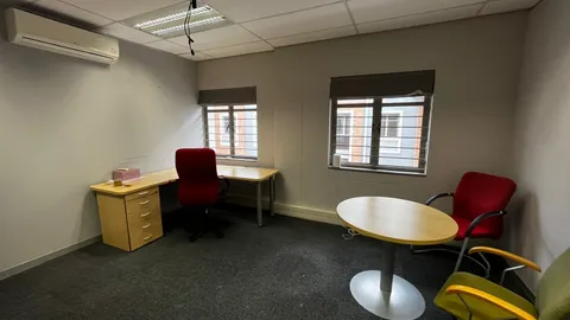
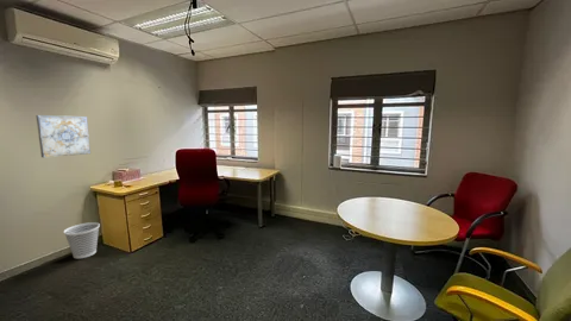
+ wastebasket (83, 240)
+ wall art (65, 136)
